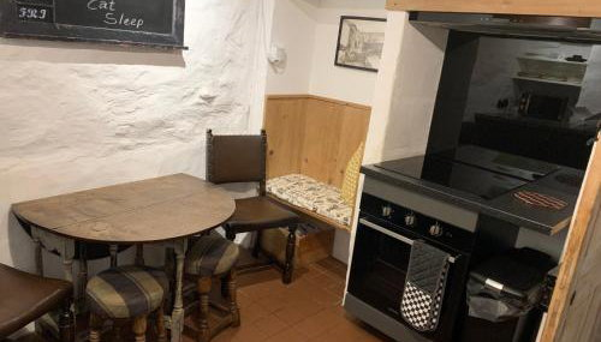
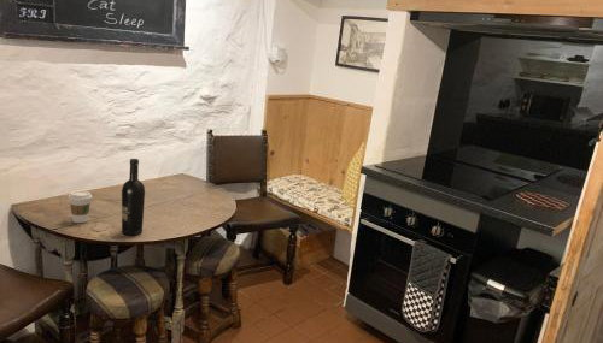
+ wine bottle (133, 196)
+ coffee cup (80, 206)
